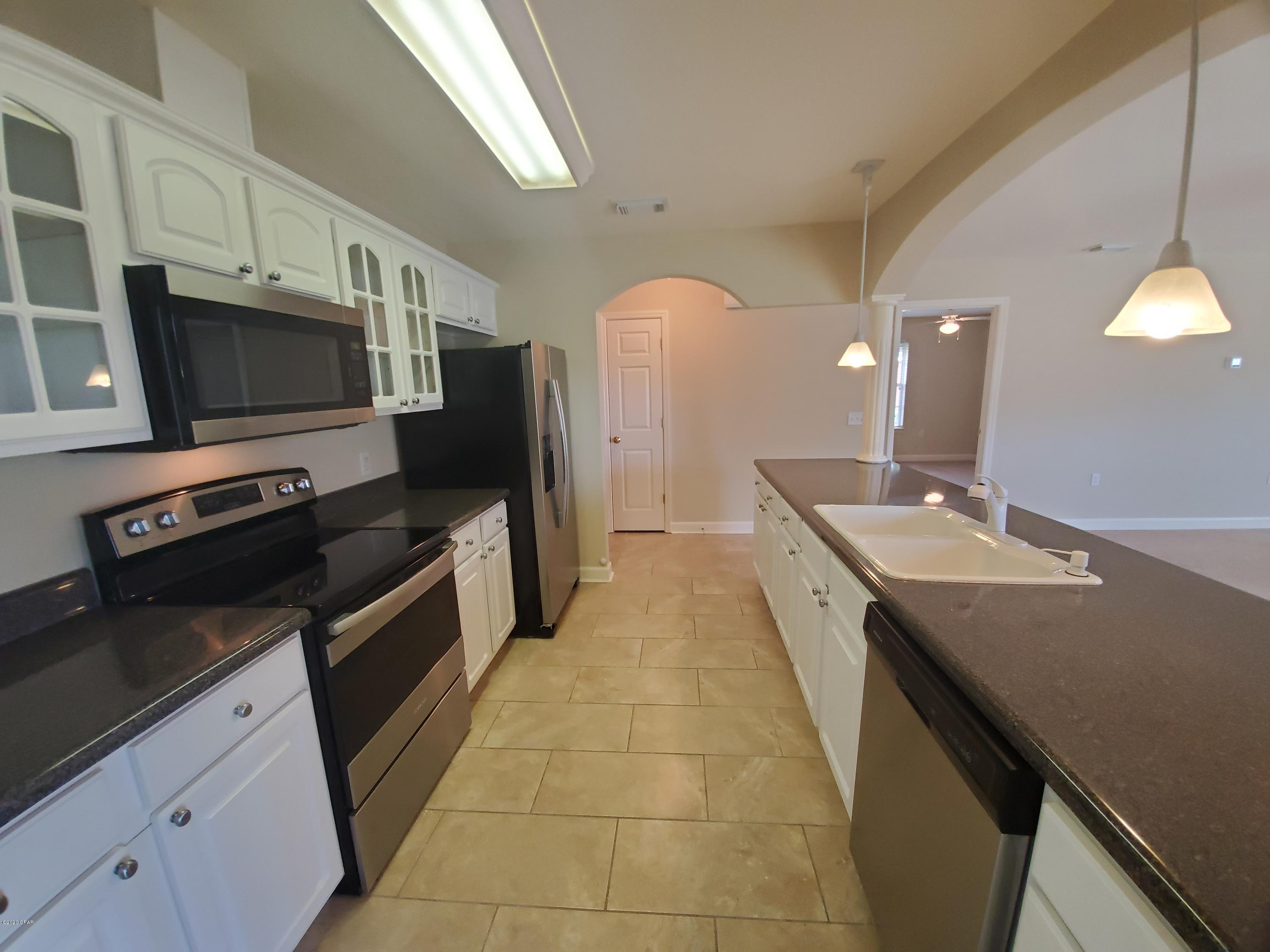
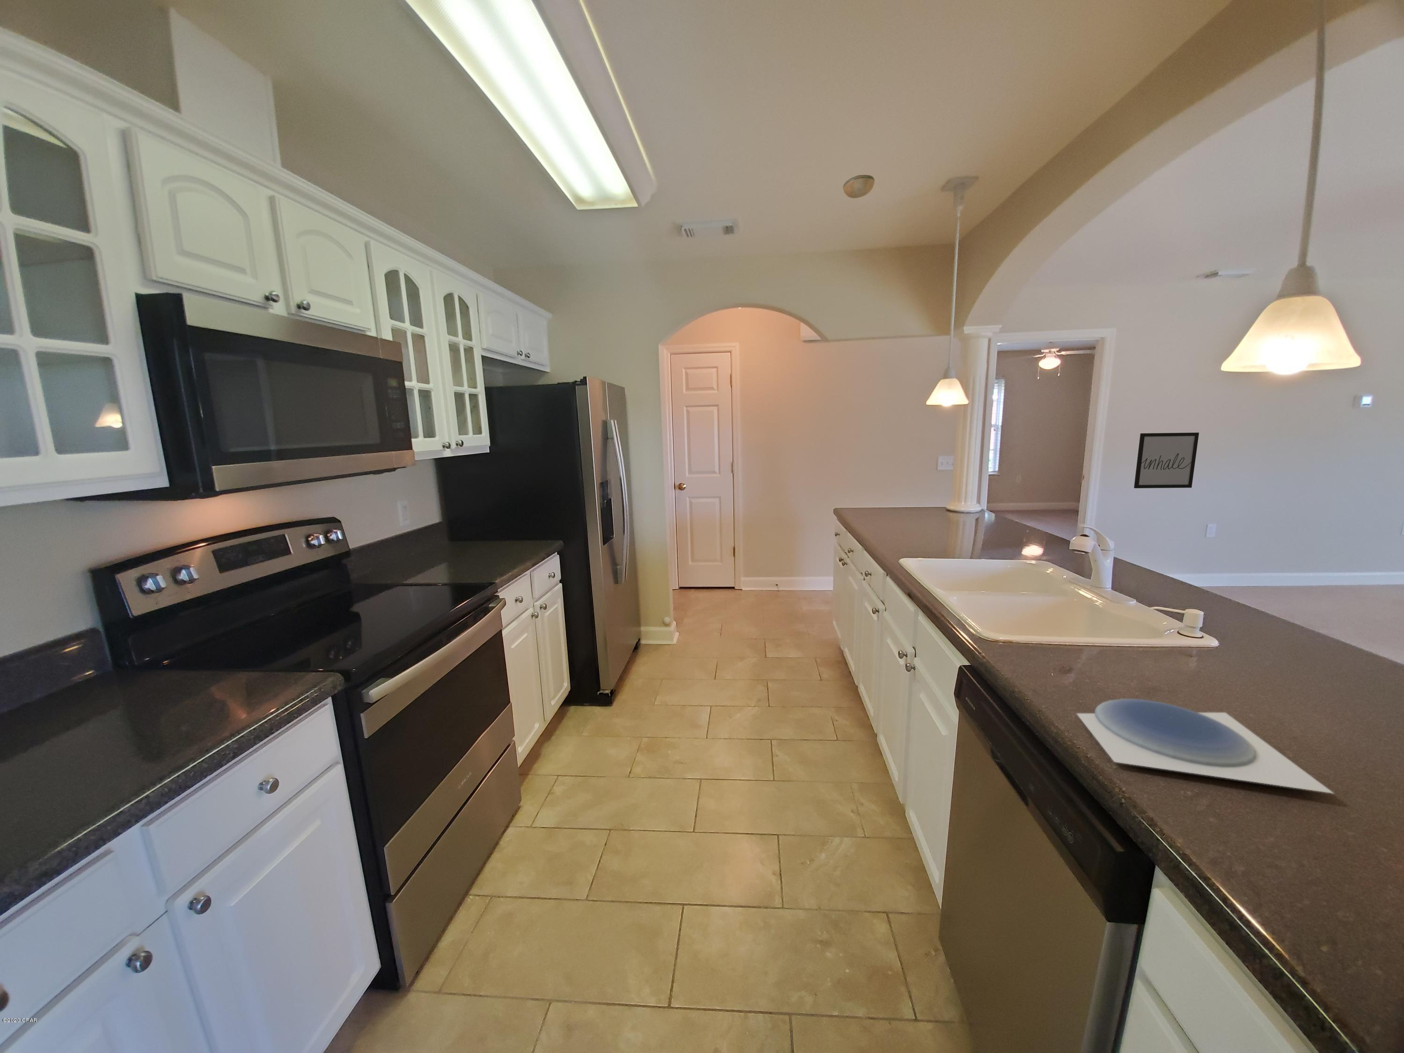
+ bowl (1170, 724)
+ wall art (1166, 460)
+ smoke detector (858, 186)
